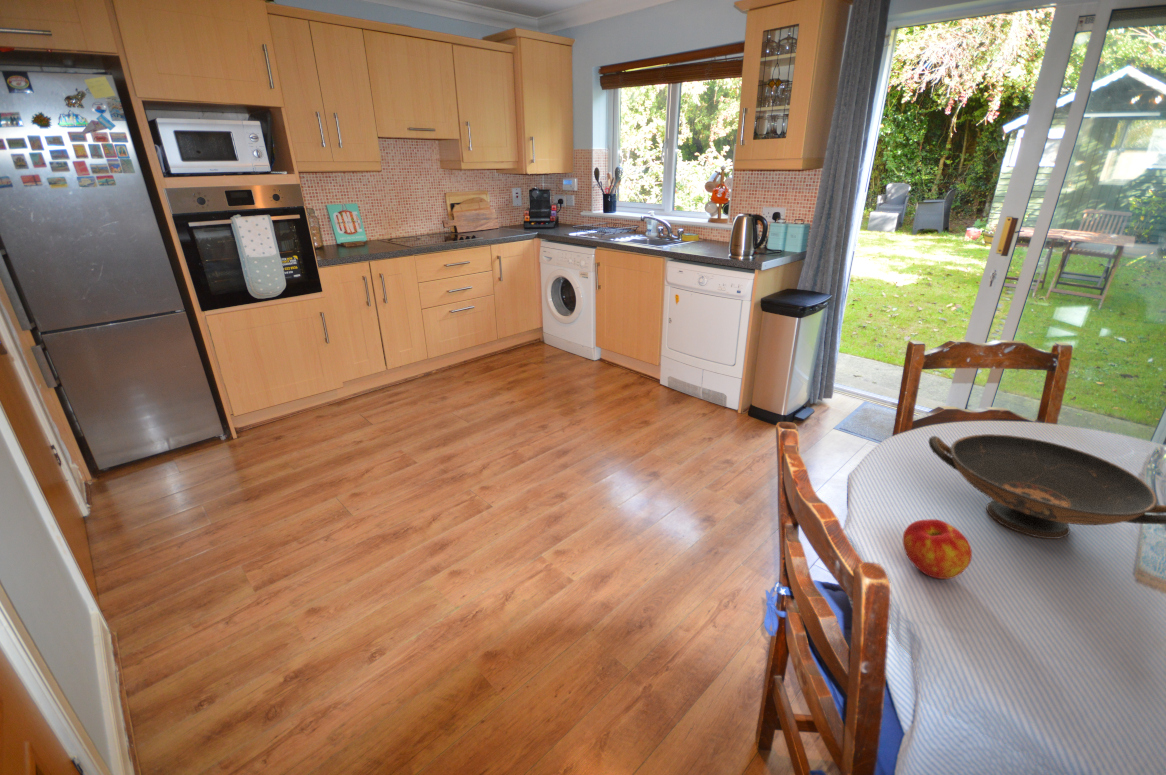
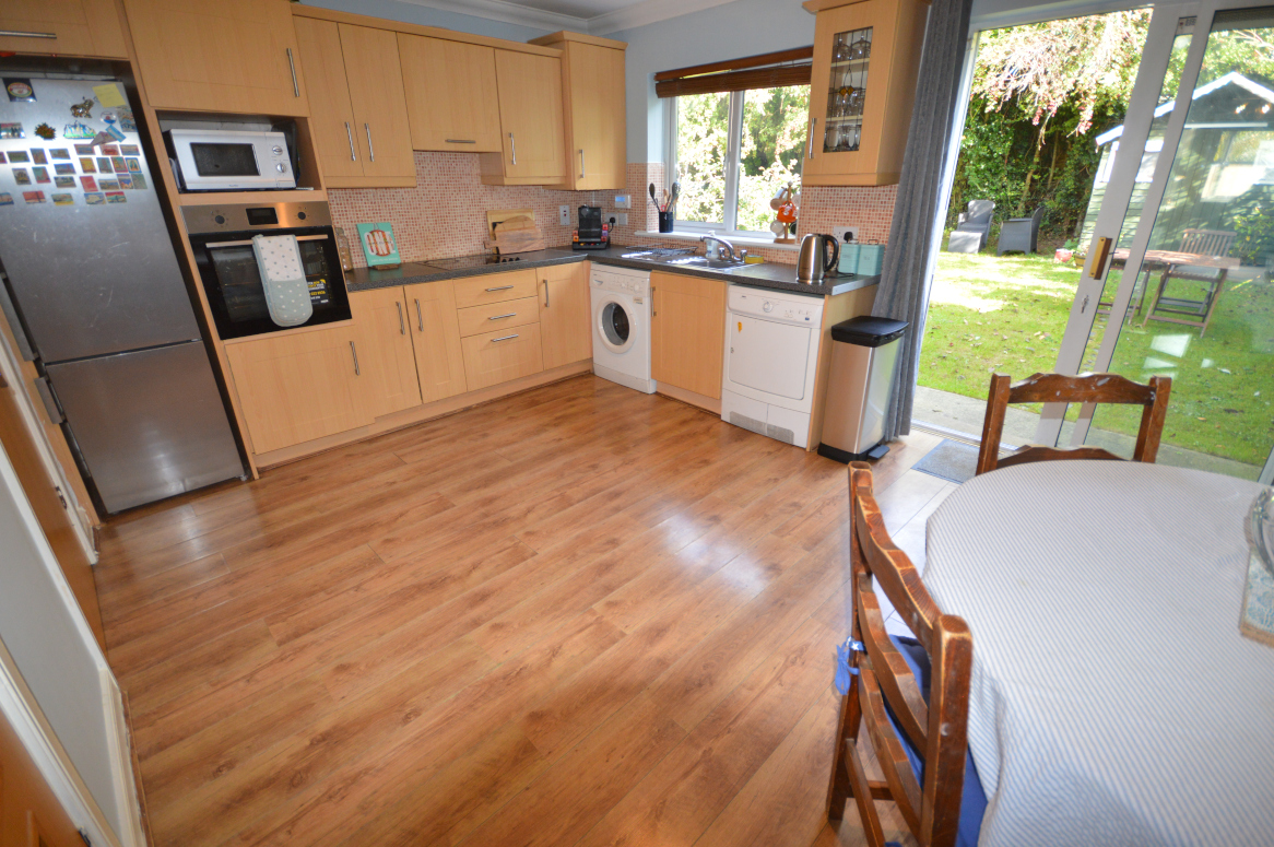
- apple (935, 549)
- decorative bowl (1035, 493)
